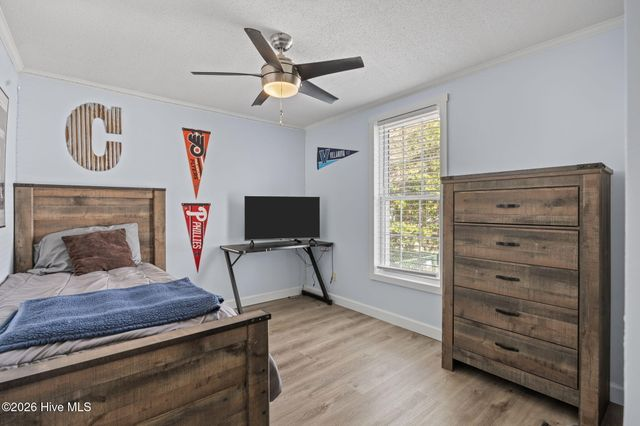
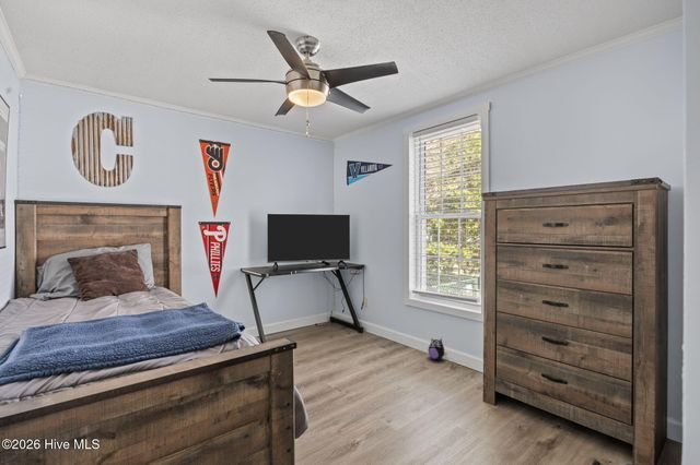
+ plush toy (436, 348)
